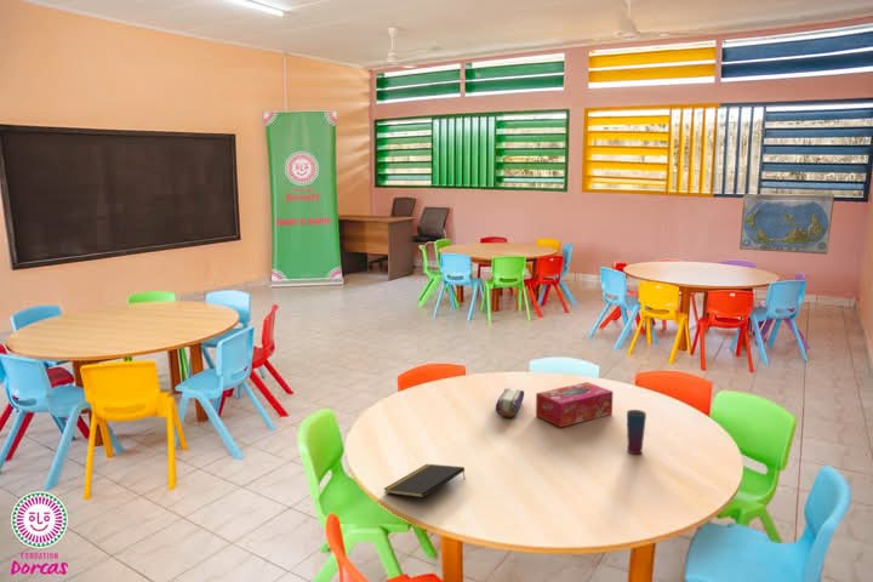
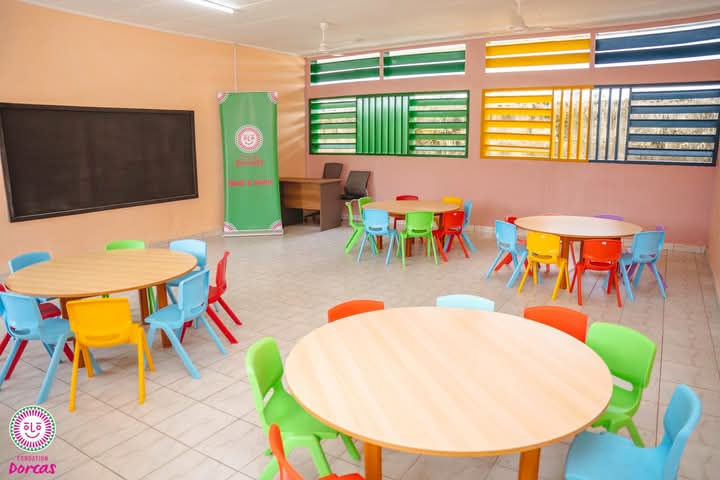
- tissue box (574, 403)
- world map (784, 223)
- notepad (424, 479)
- pencil case (509, 401)
- cup (635, 432)
